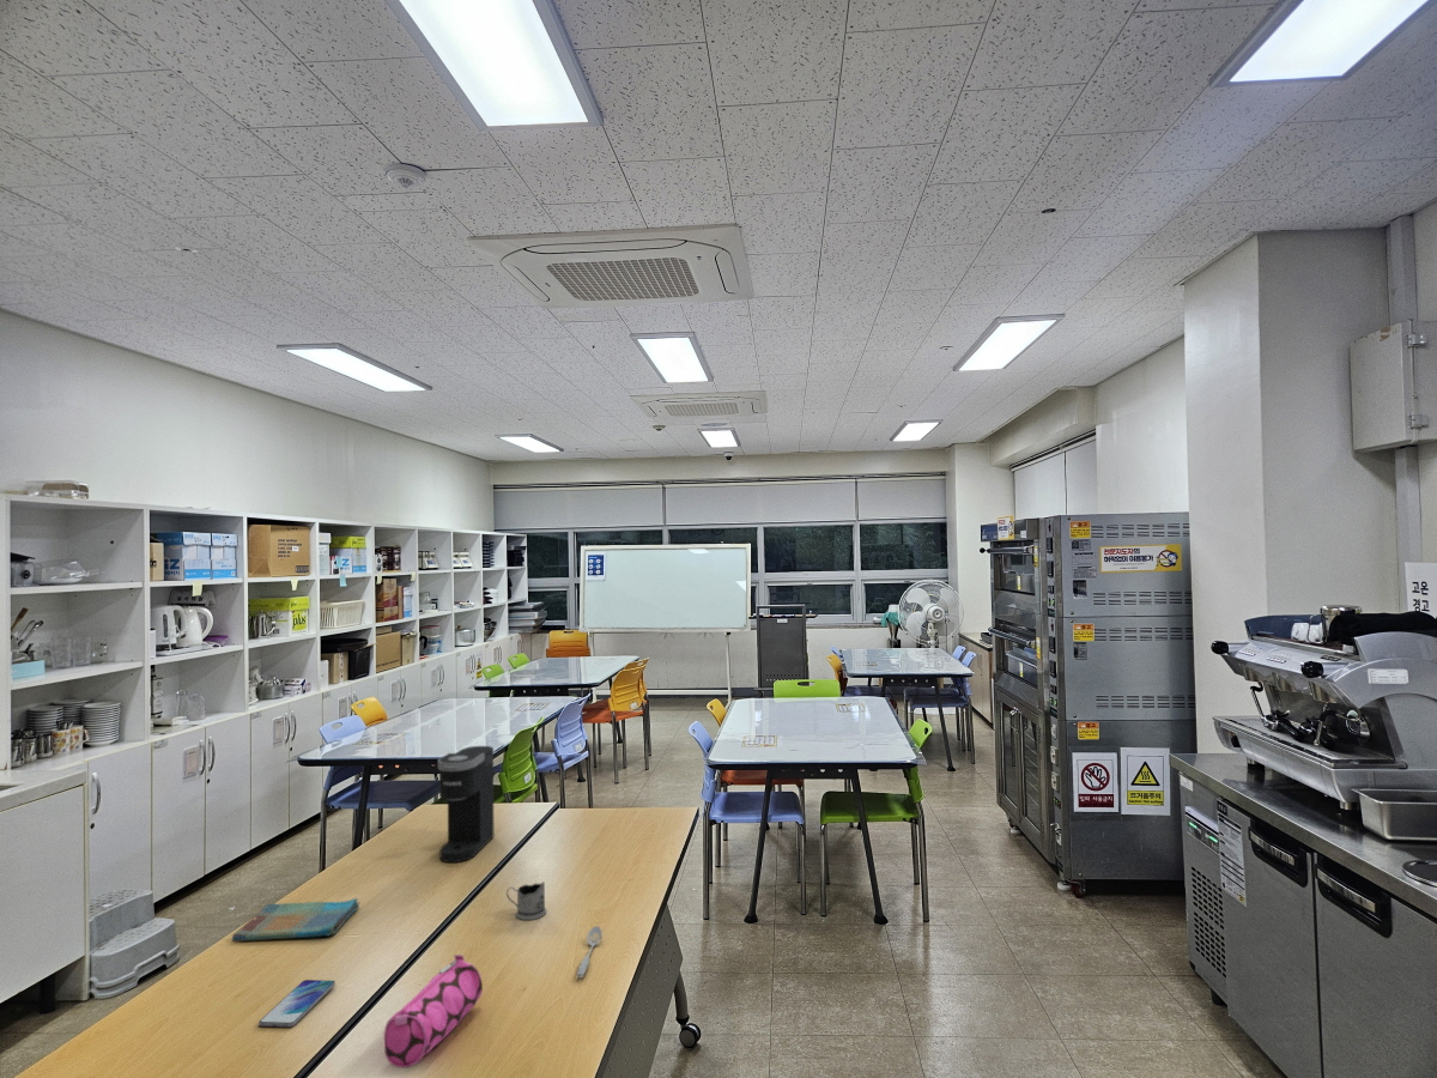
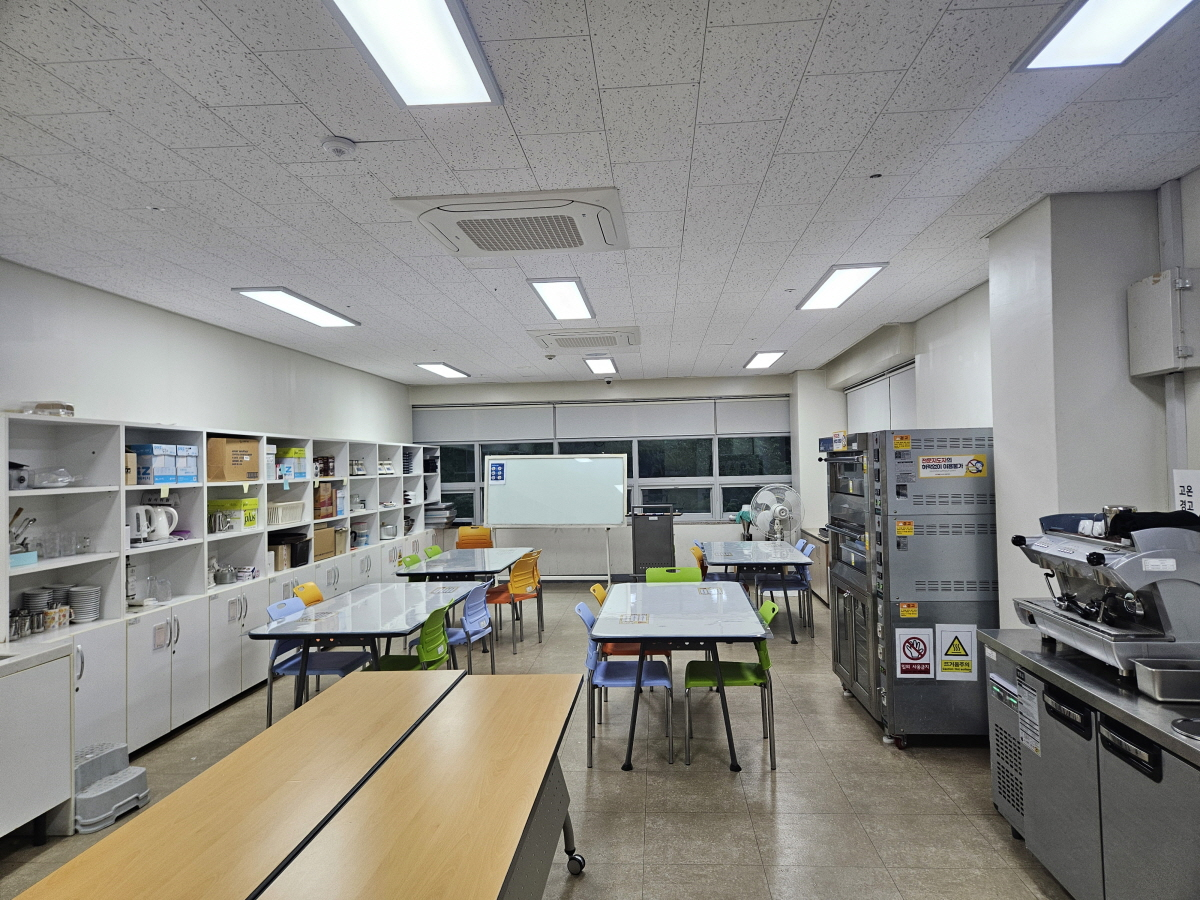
- tea glass holder (526, 897)
- smartphone (298, 1001)
- coffee maker (467, 799)
- spoon (588, 952)
- dish towel (298, 919)
- pencil case (433, 1007)
